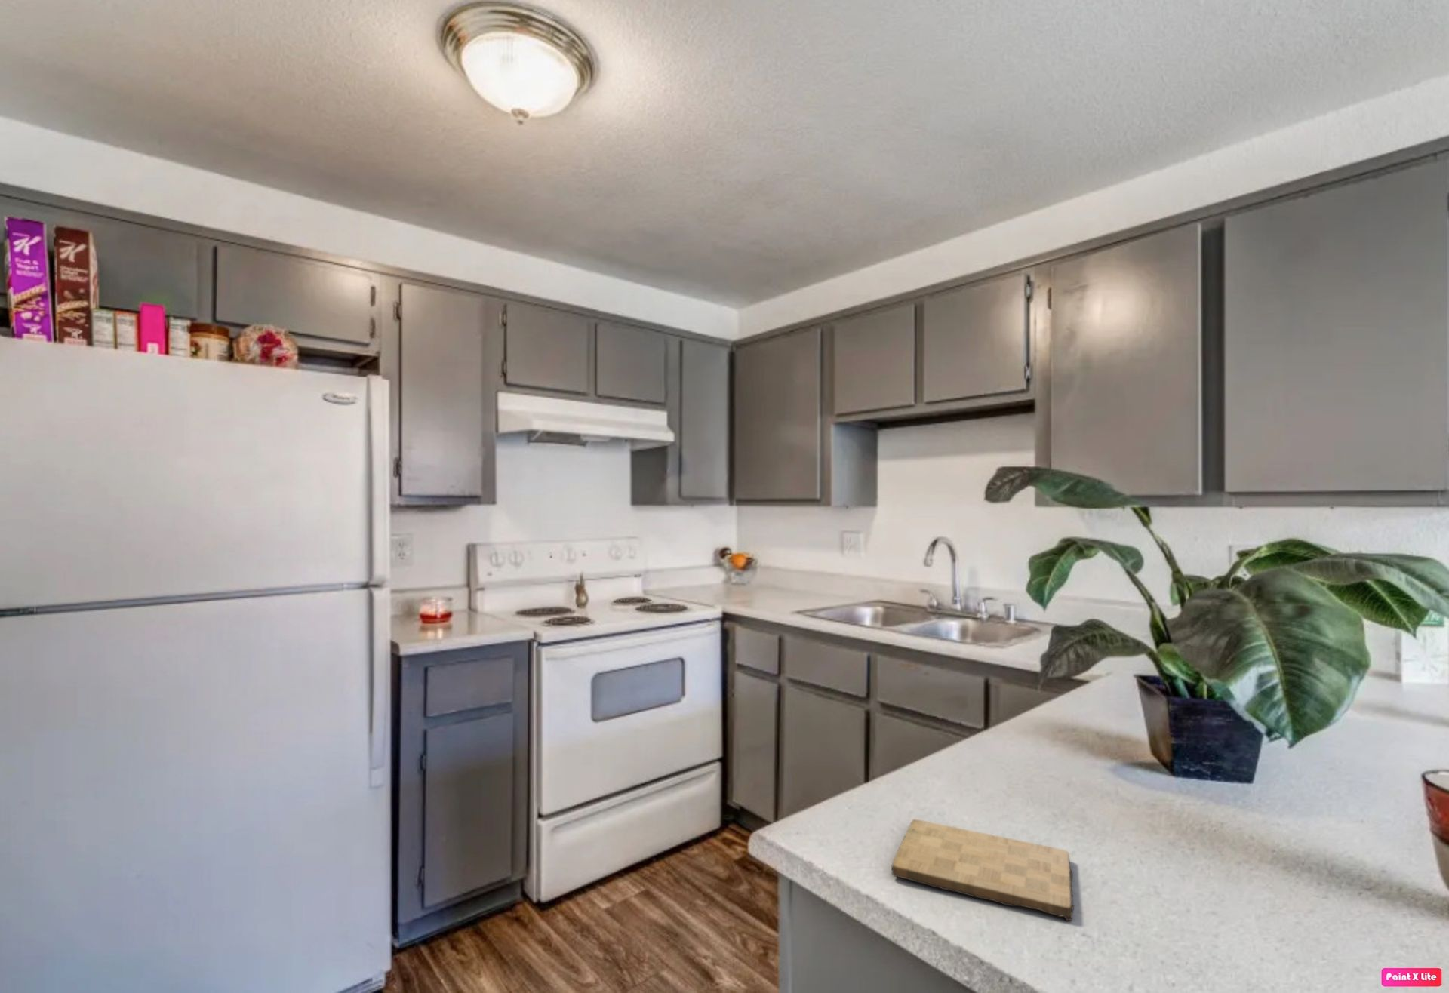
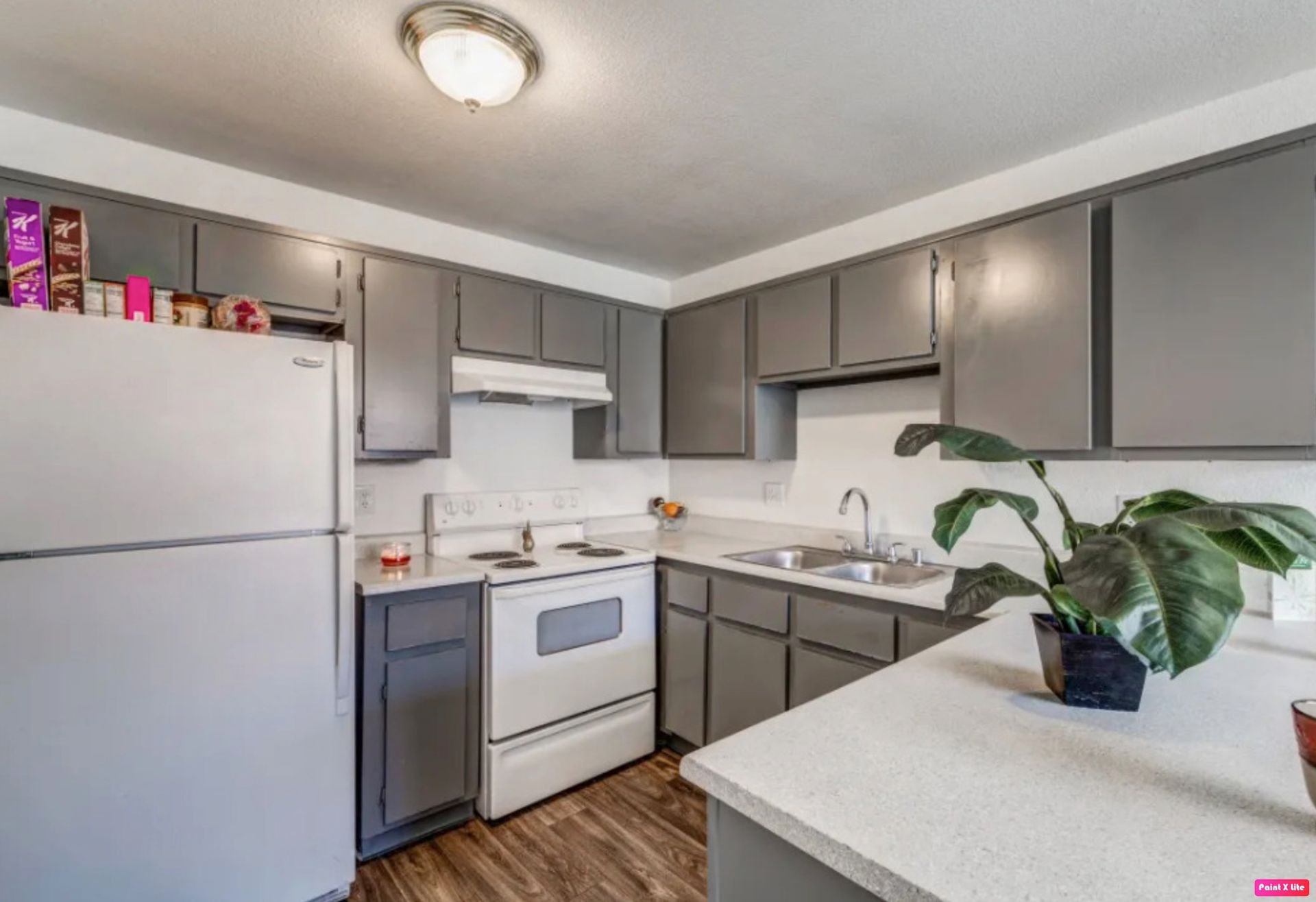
- cutting board (982, 862)
